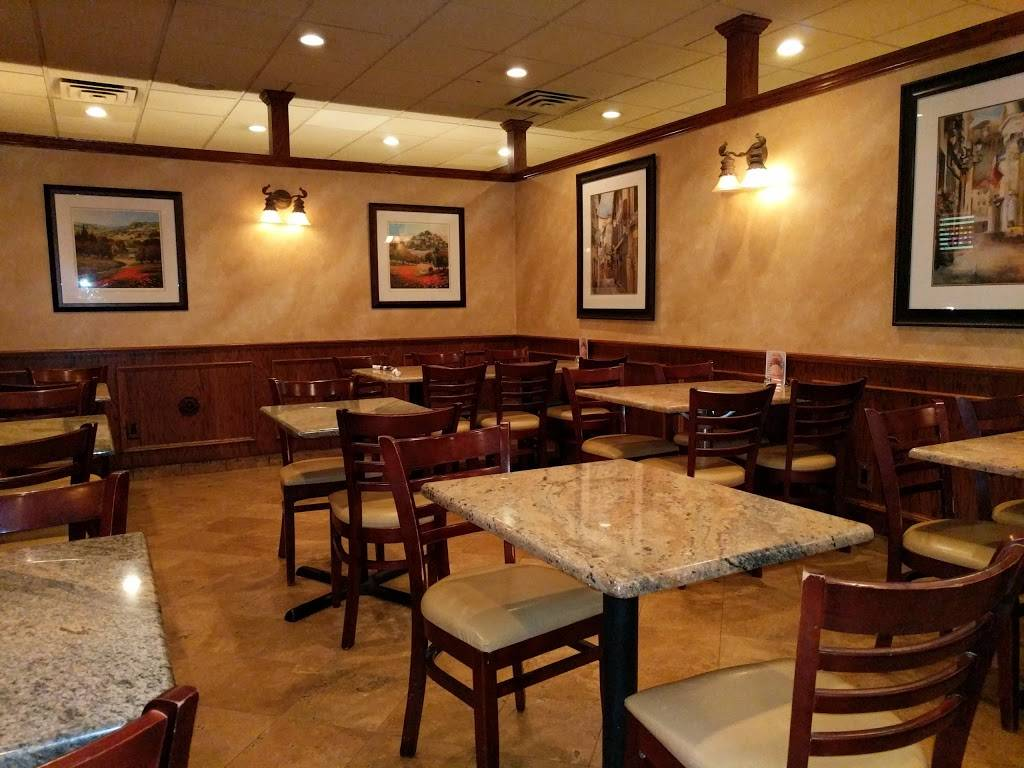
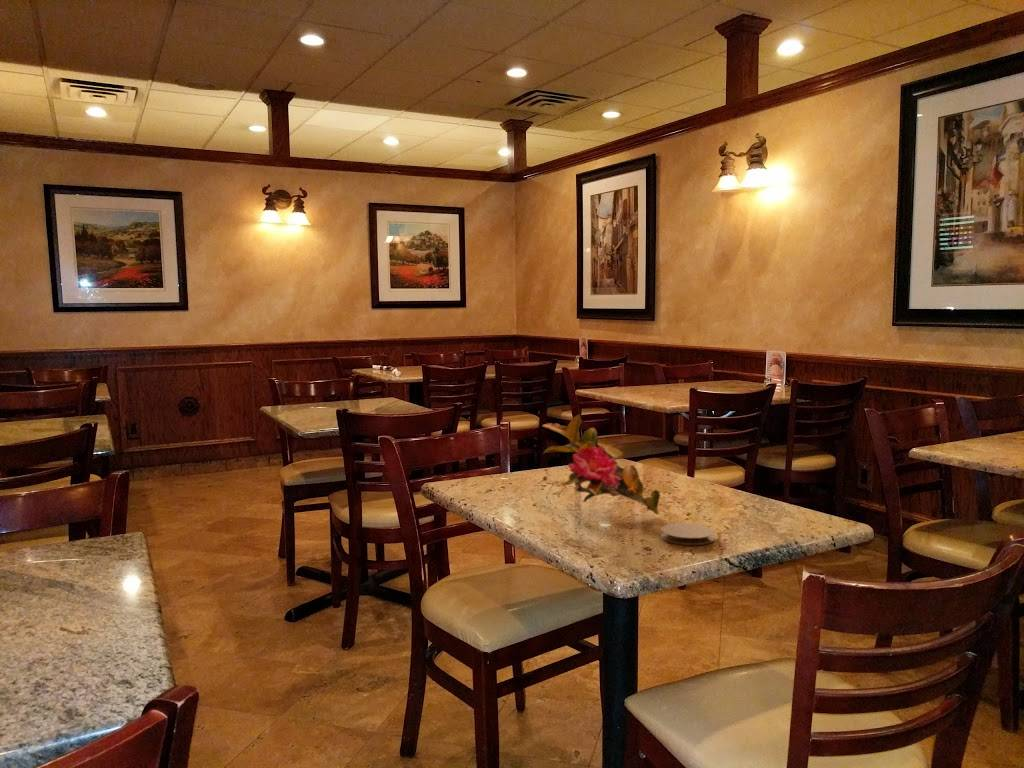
+ flower (592, 461)
+ coaster (687, 533)
